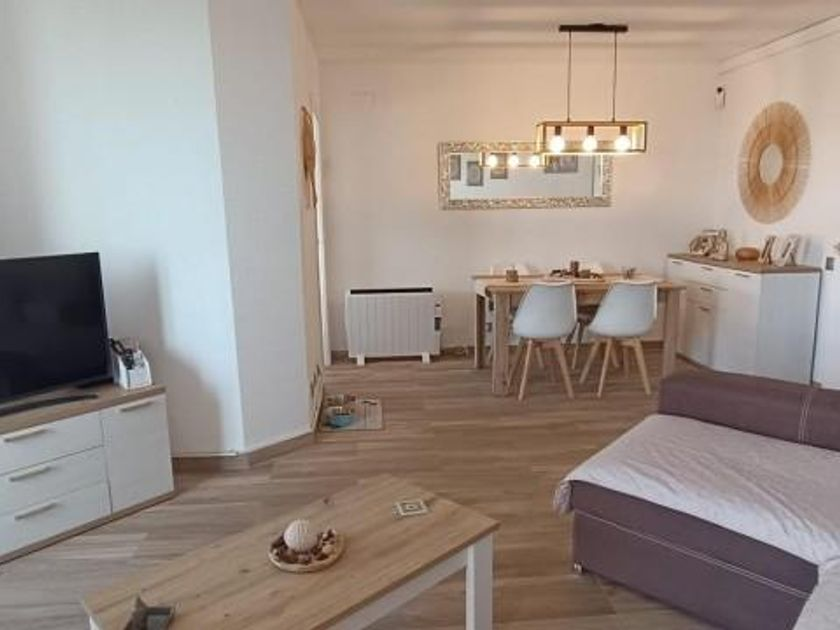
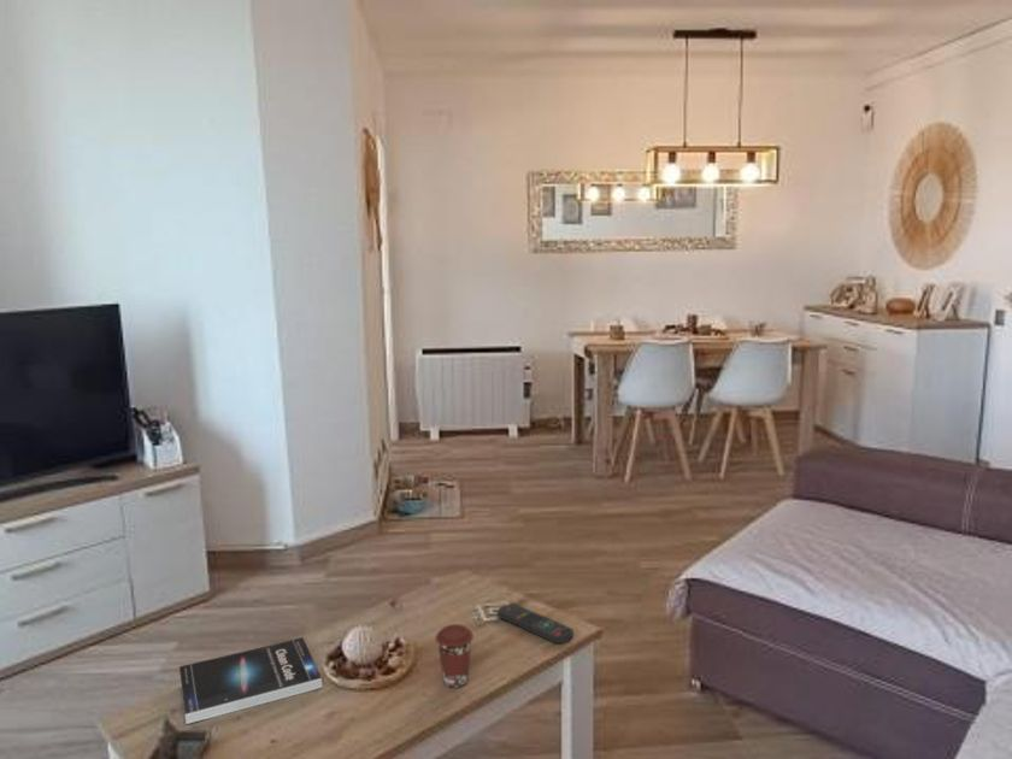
+ remote control (534, 622)
+ book (249, 676)
+ coffee cup (454, 655)
